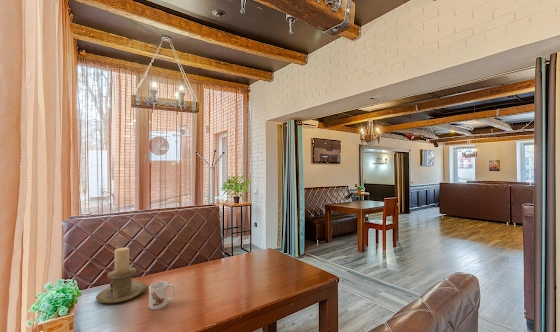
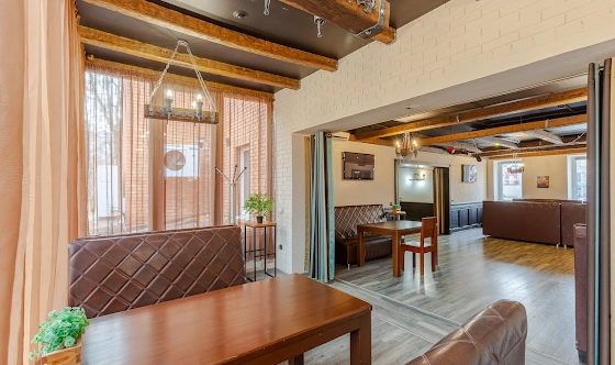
- candle holder (122, 271)
- mug (162, 294)
